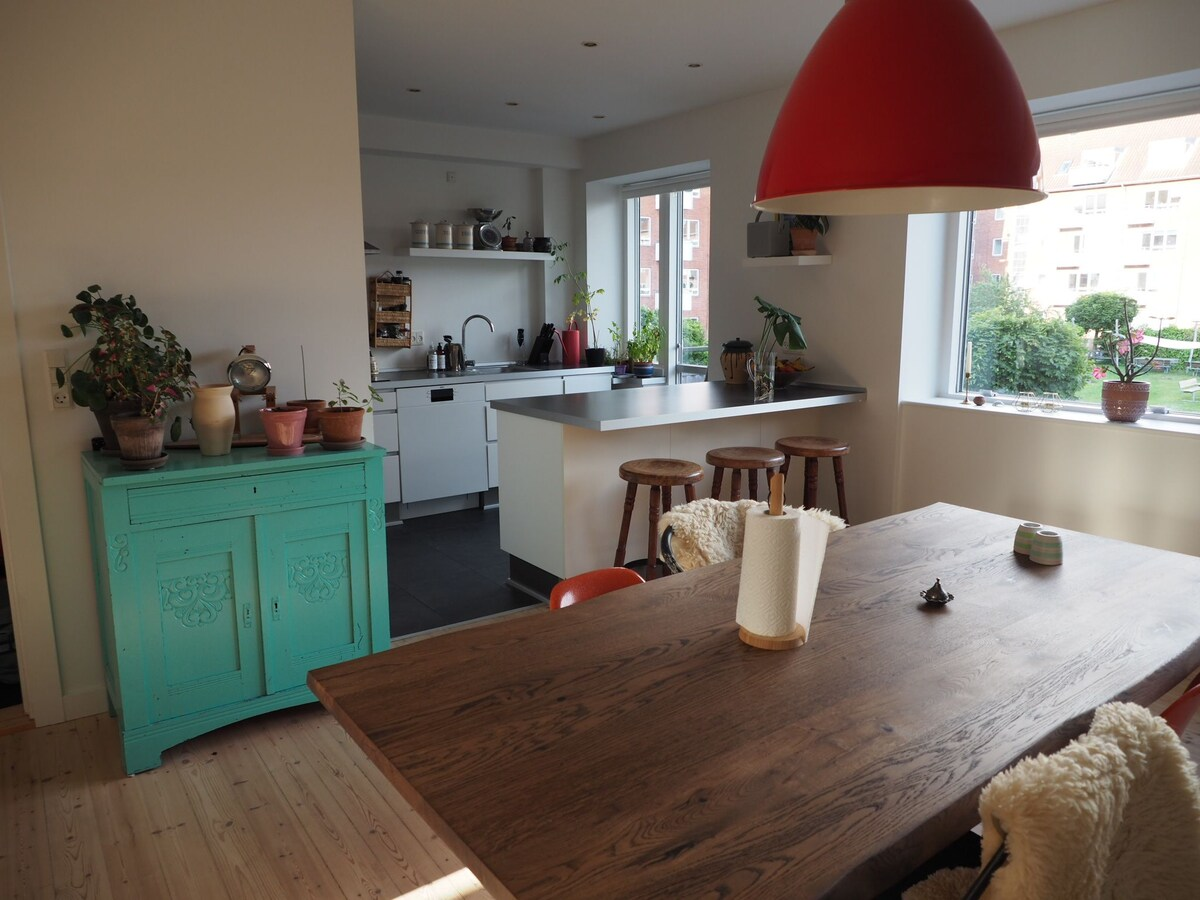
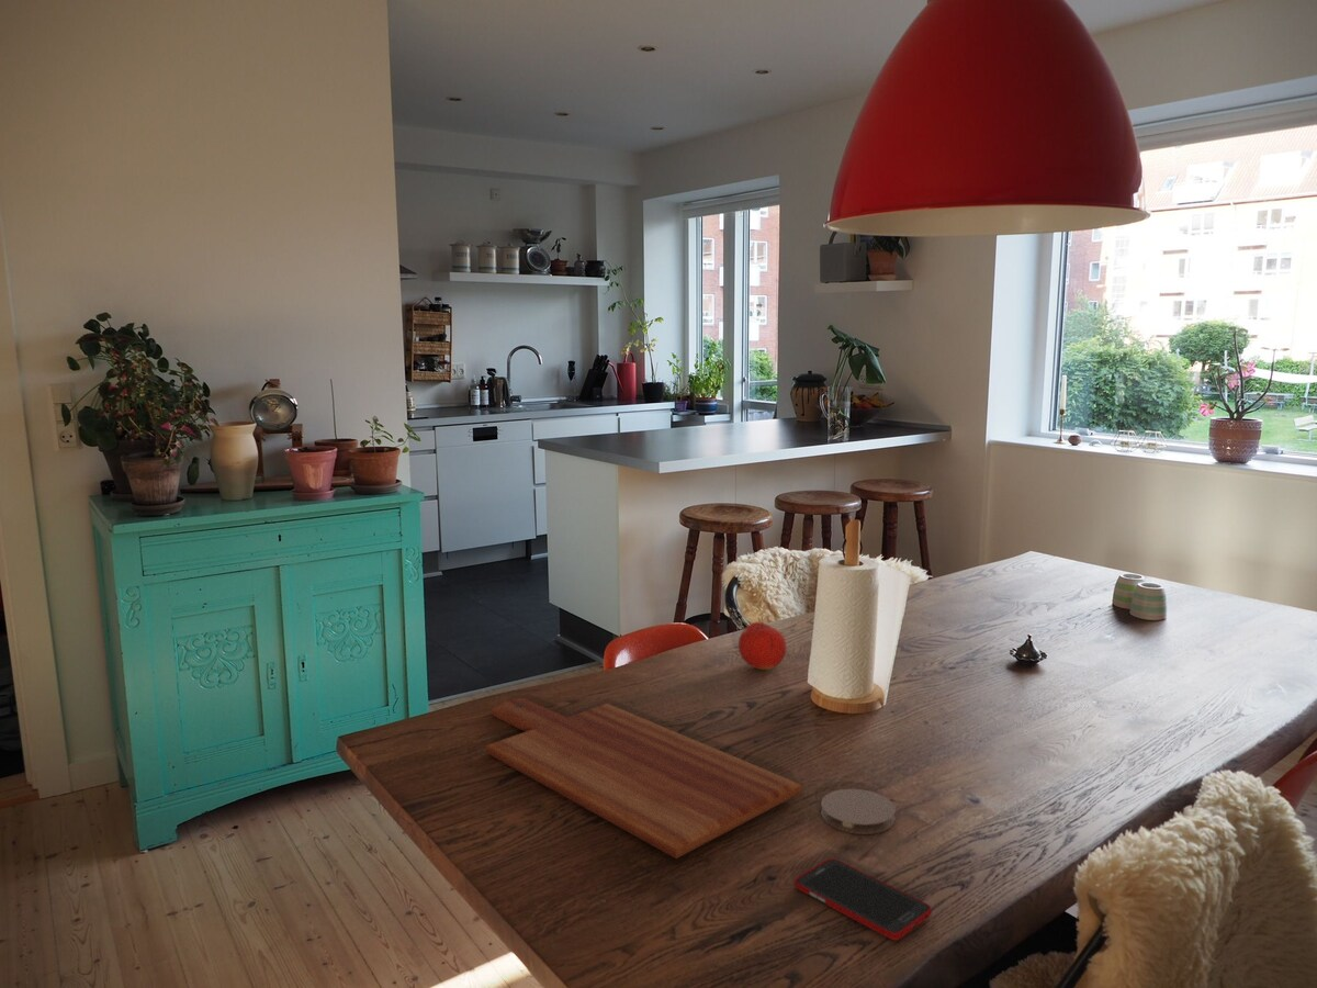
+ fruit (762, 642)
+ cell phone (860, 897)
+ cutting board (629, 764)
+ coaster (857, 810)
